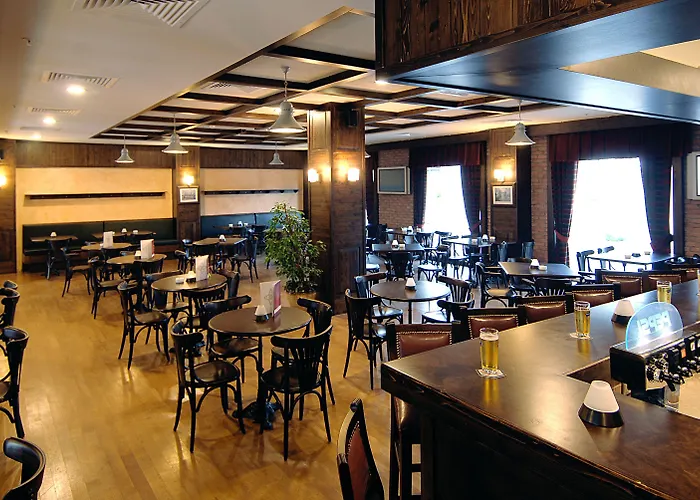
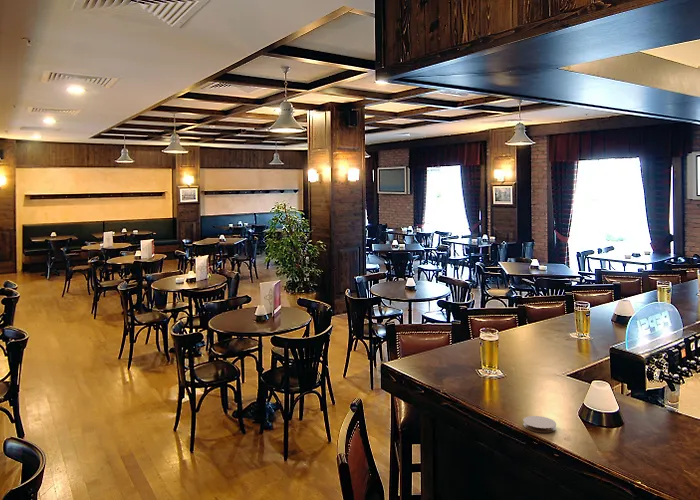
+ coaster (539, 423)
